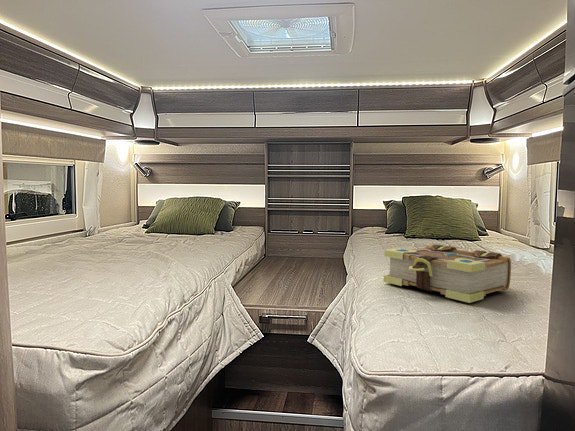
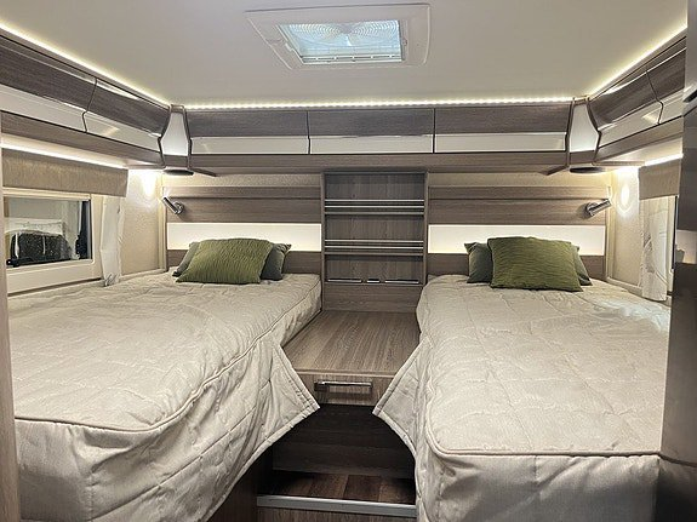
- book (442, 270)
